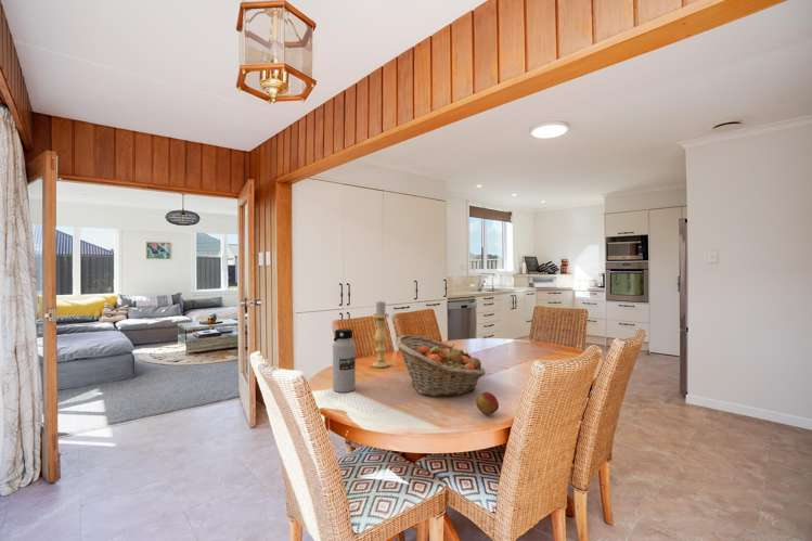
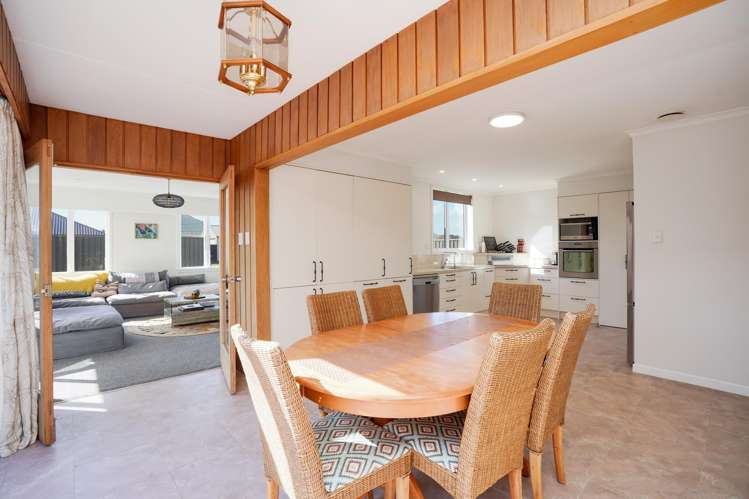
- water bottle (344, 359)
- candle holder (381, 333)
- fruit basket (439, 361)
- apple (487, 403)
